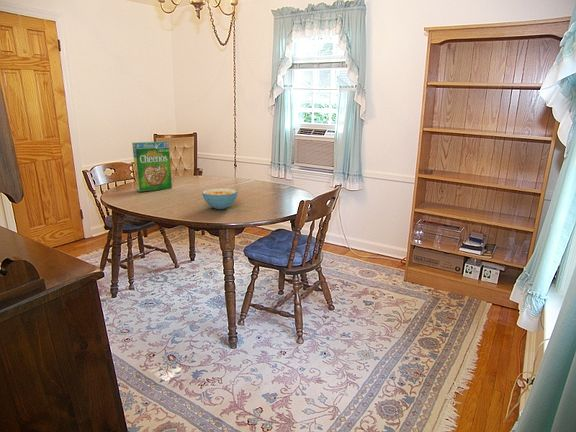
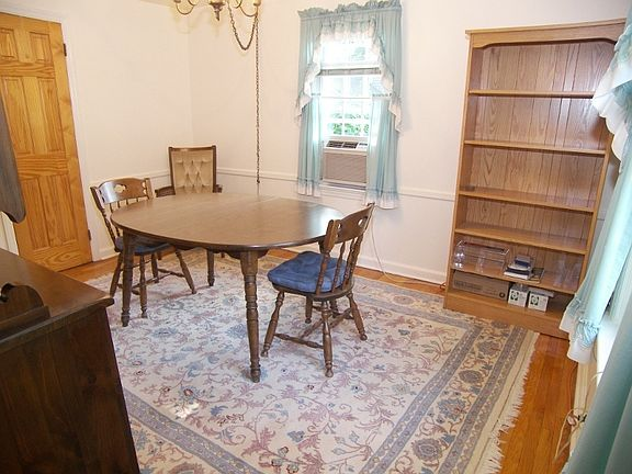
- cereal box (152, 166)
- cereal bowl (220, 199)
